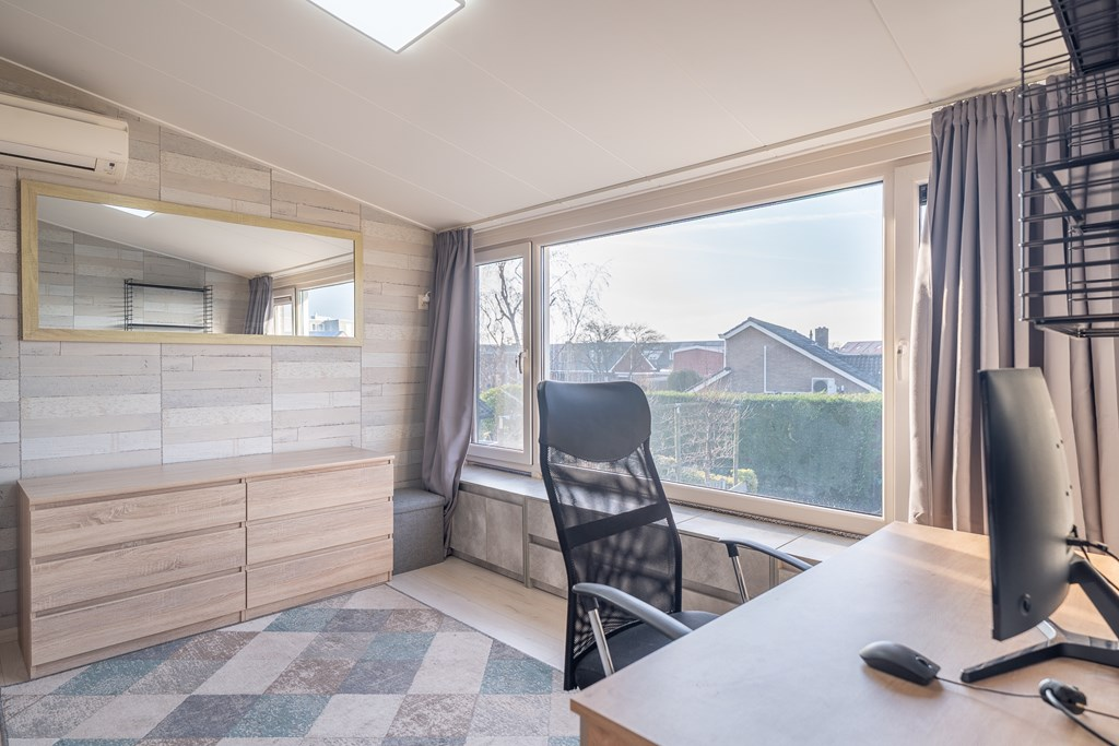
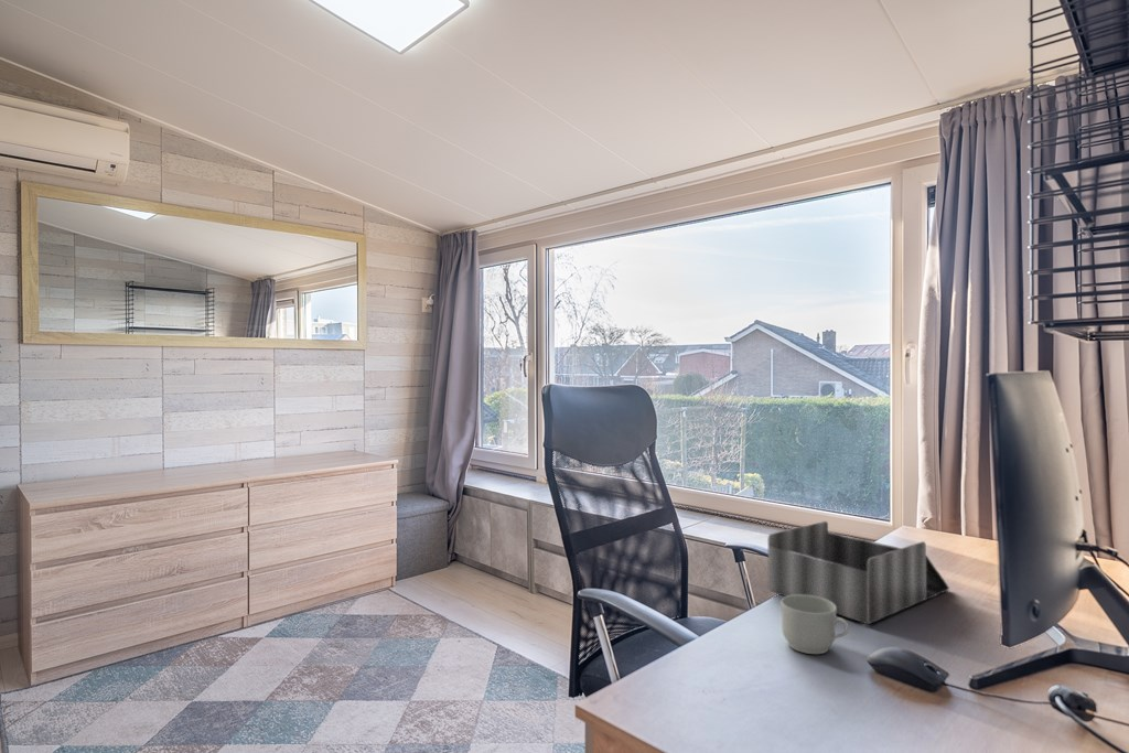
+ desk organizer (859, 562)
+ mug (815, 626)
